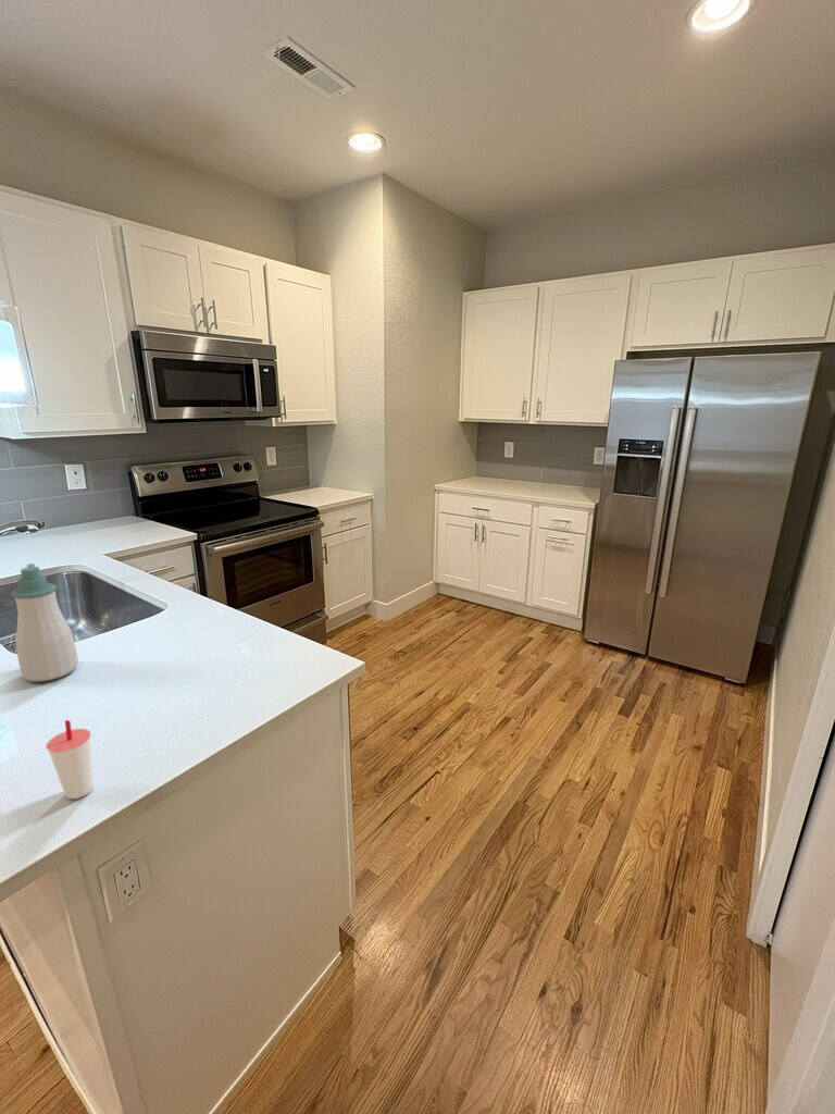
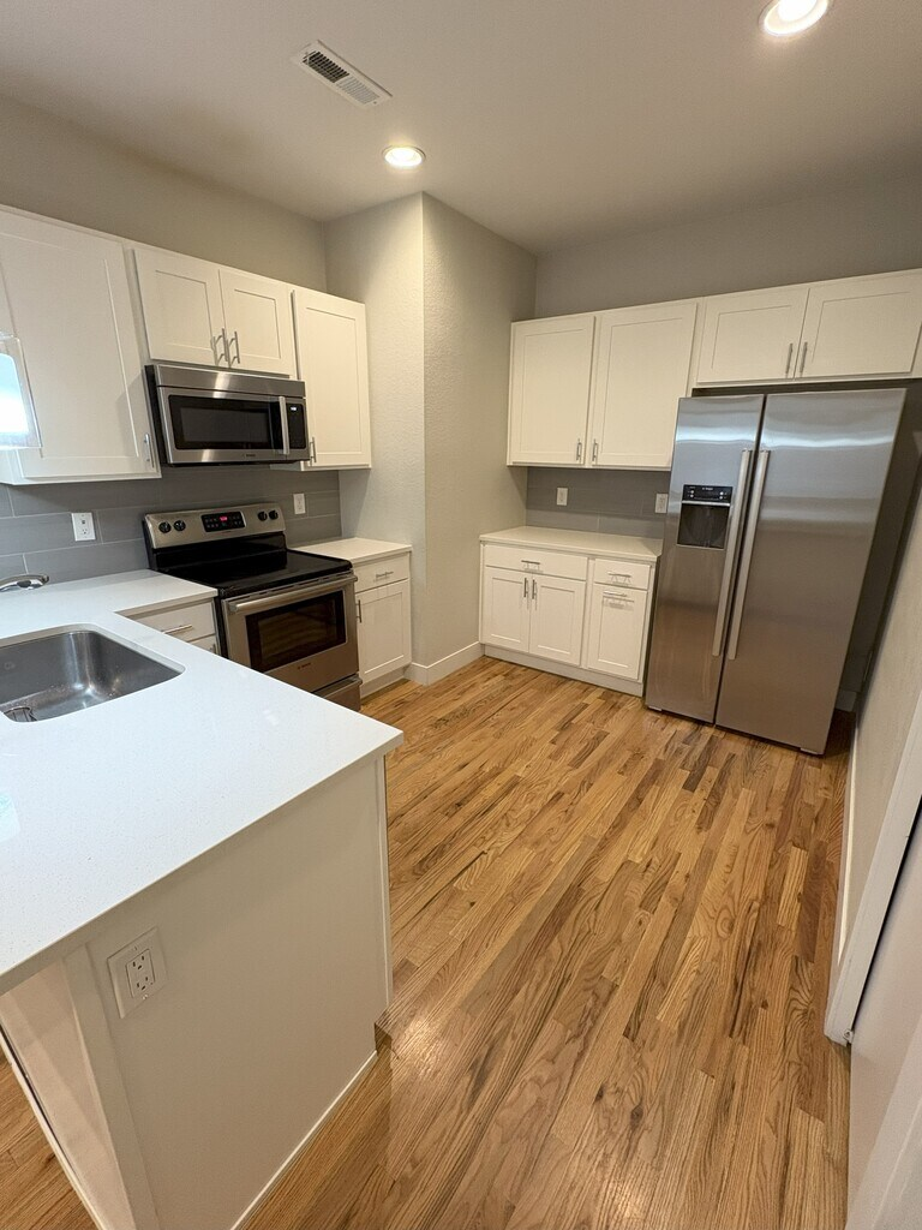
- cup (72, 756)
- soap bottle (40, 621)
